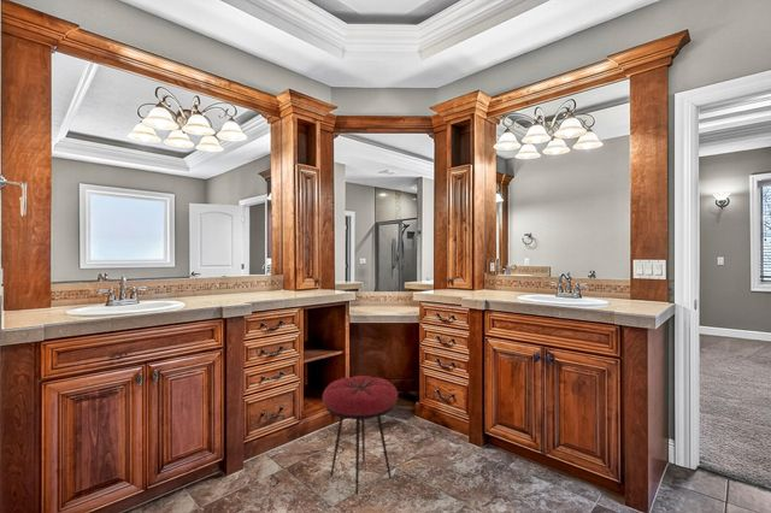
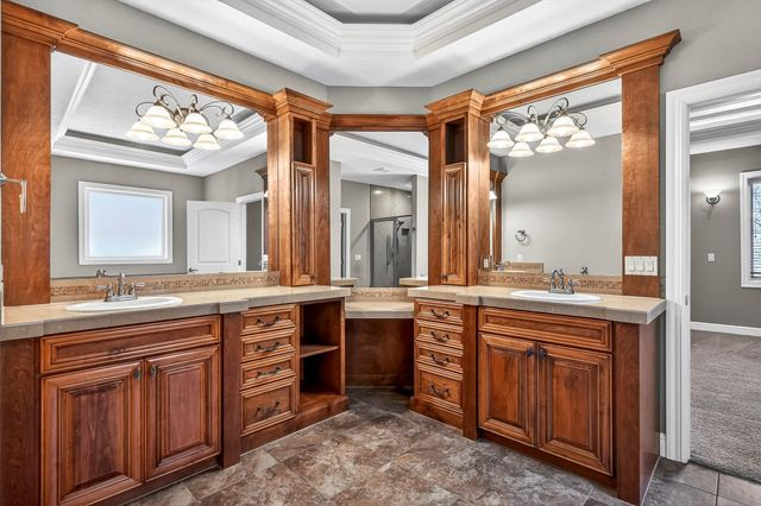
- stool (361, 429)
